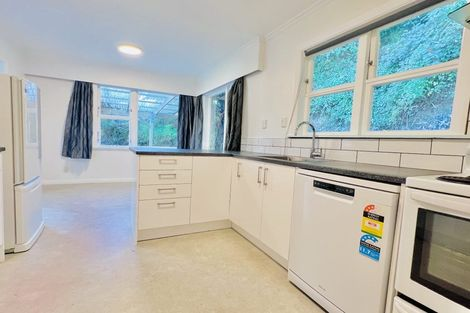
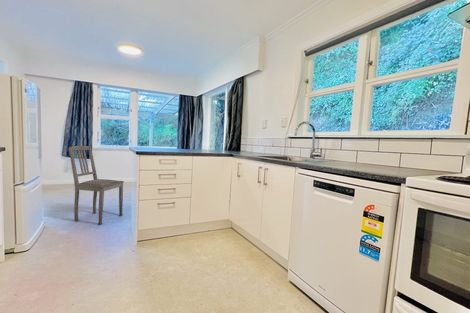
+ dining chair (98, 182)
